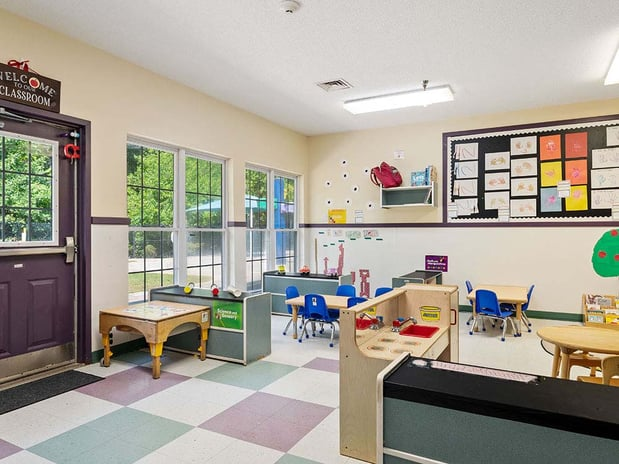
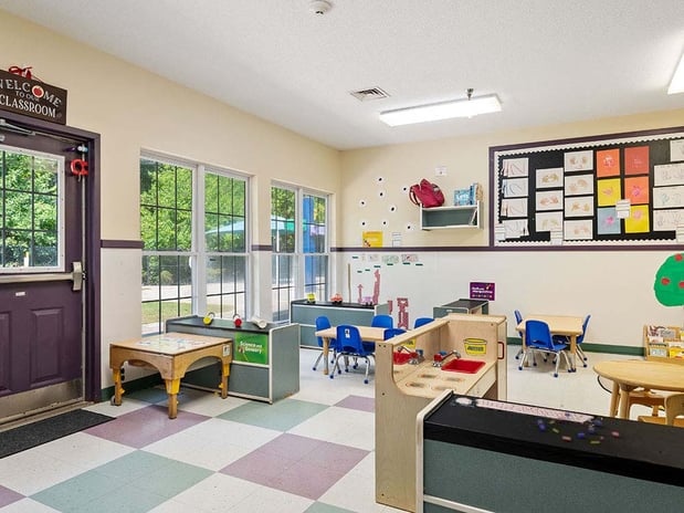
+ toy blocks (569, 416)
